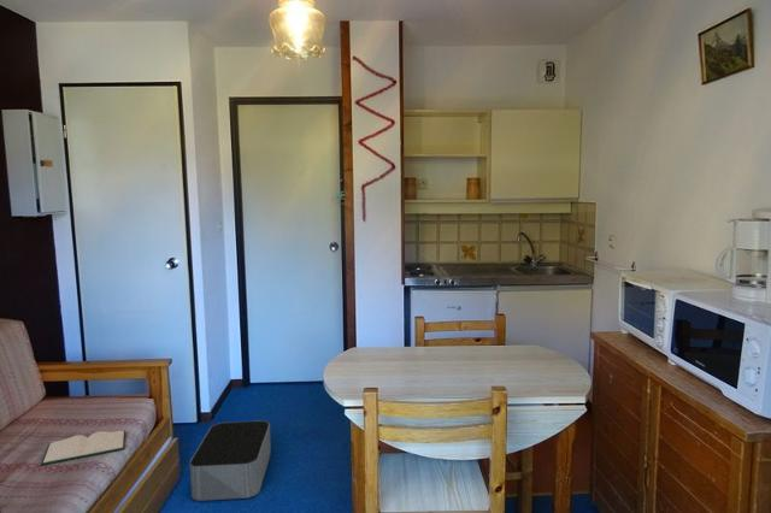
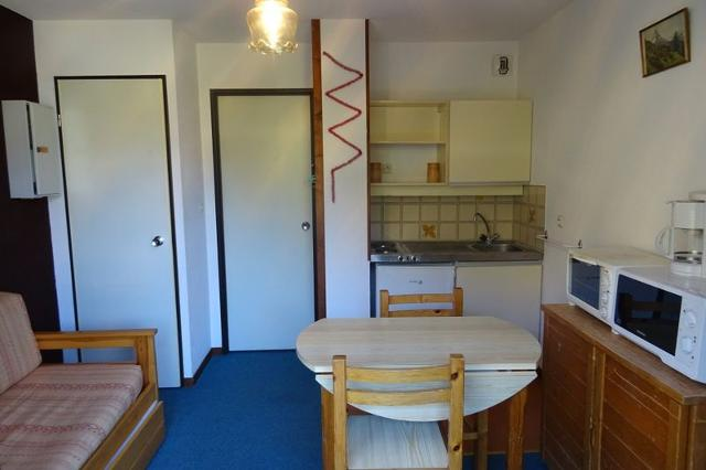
- hardback book (86, 444)
- storage bin (233, 456)
